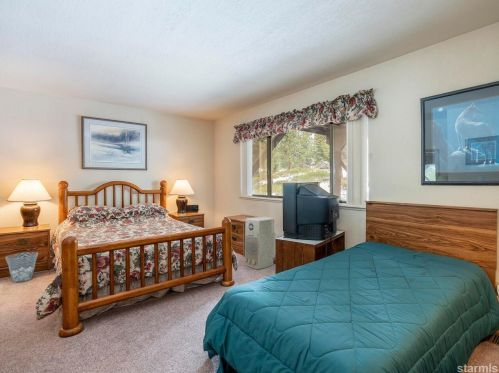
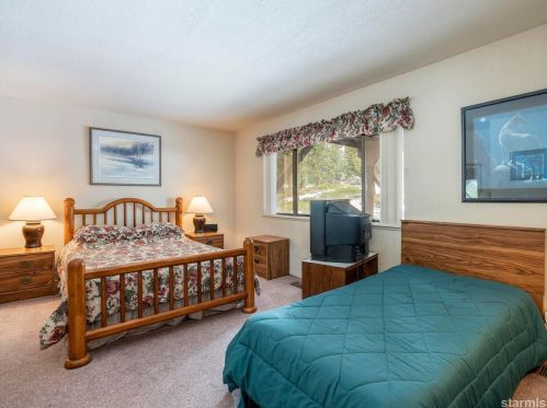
- air purifier (260, 241)
- waste basket (22, 267)
